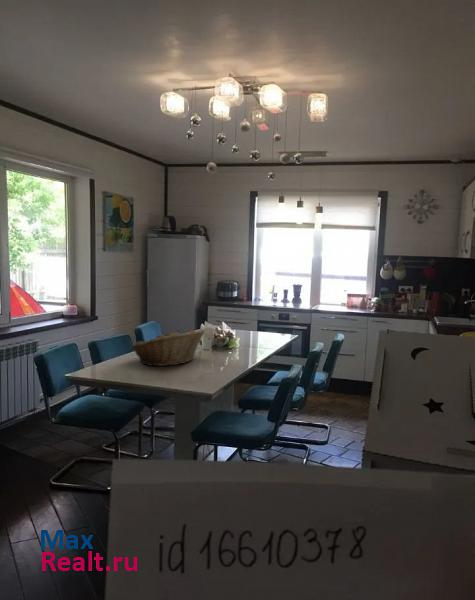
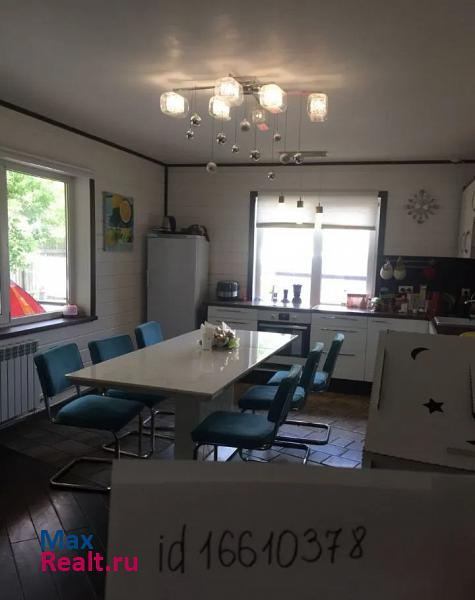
- fruit basket (169, 344)
